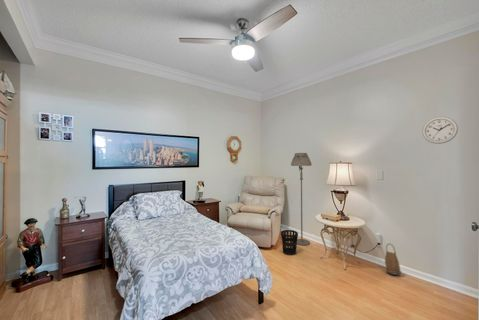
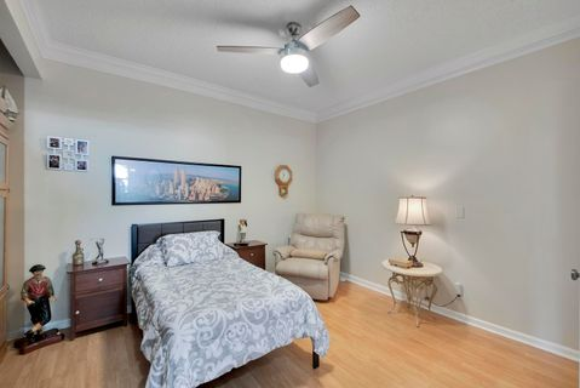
- wastebasket (288, 242)
- wall clock (439, 130)
- basket (392, 259)
- floor lamp (301, 197)
